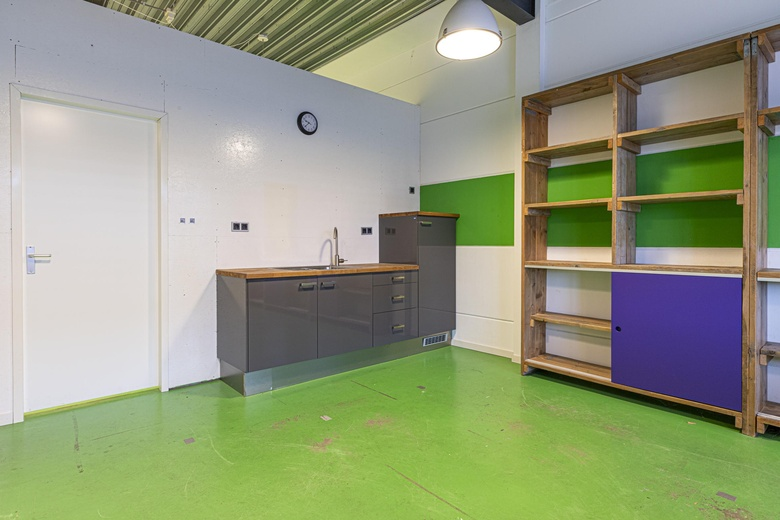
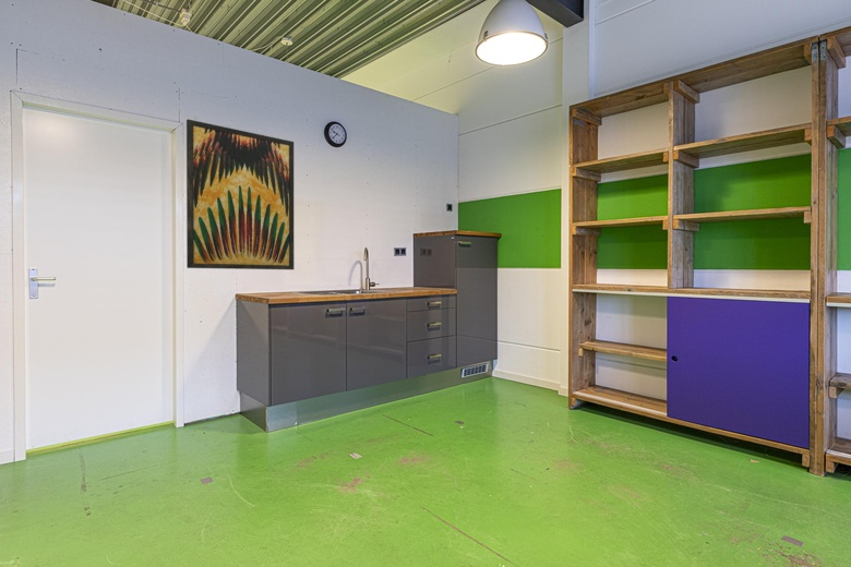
+ wall art (243, 200)
